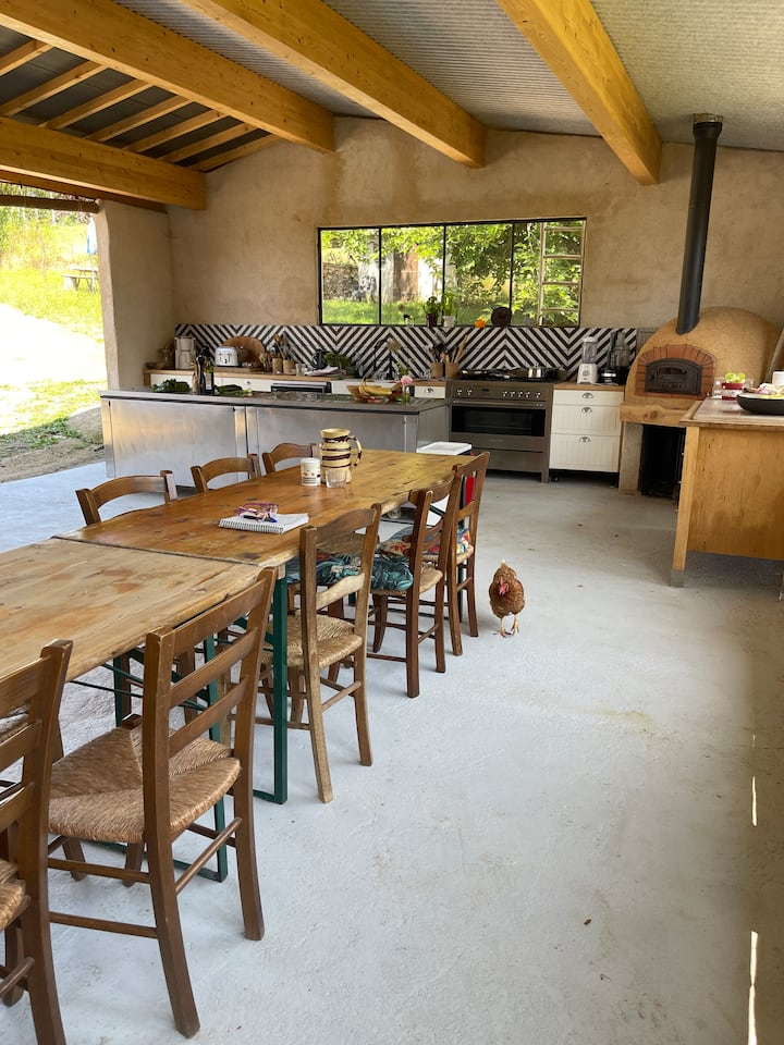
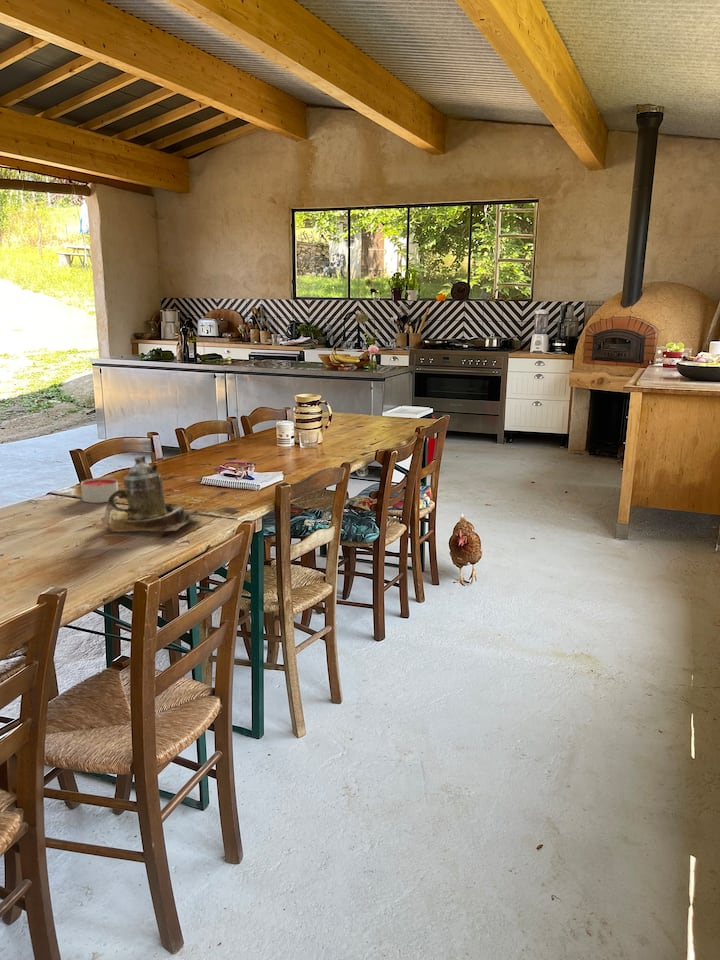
+ candle (99, 489)
+ teapot (153, 490)
